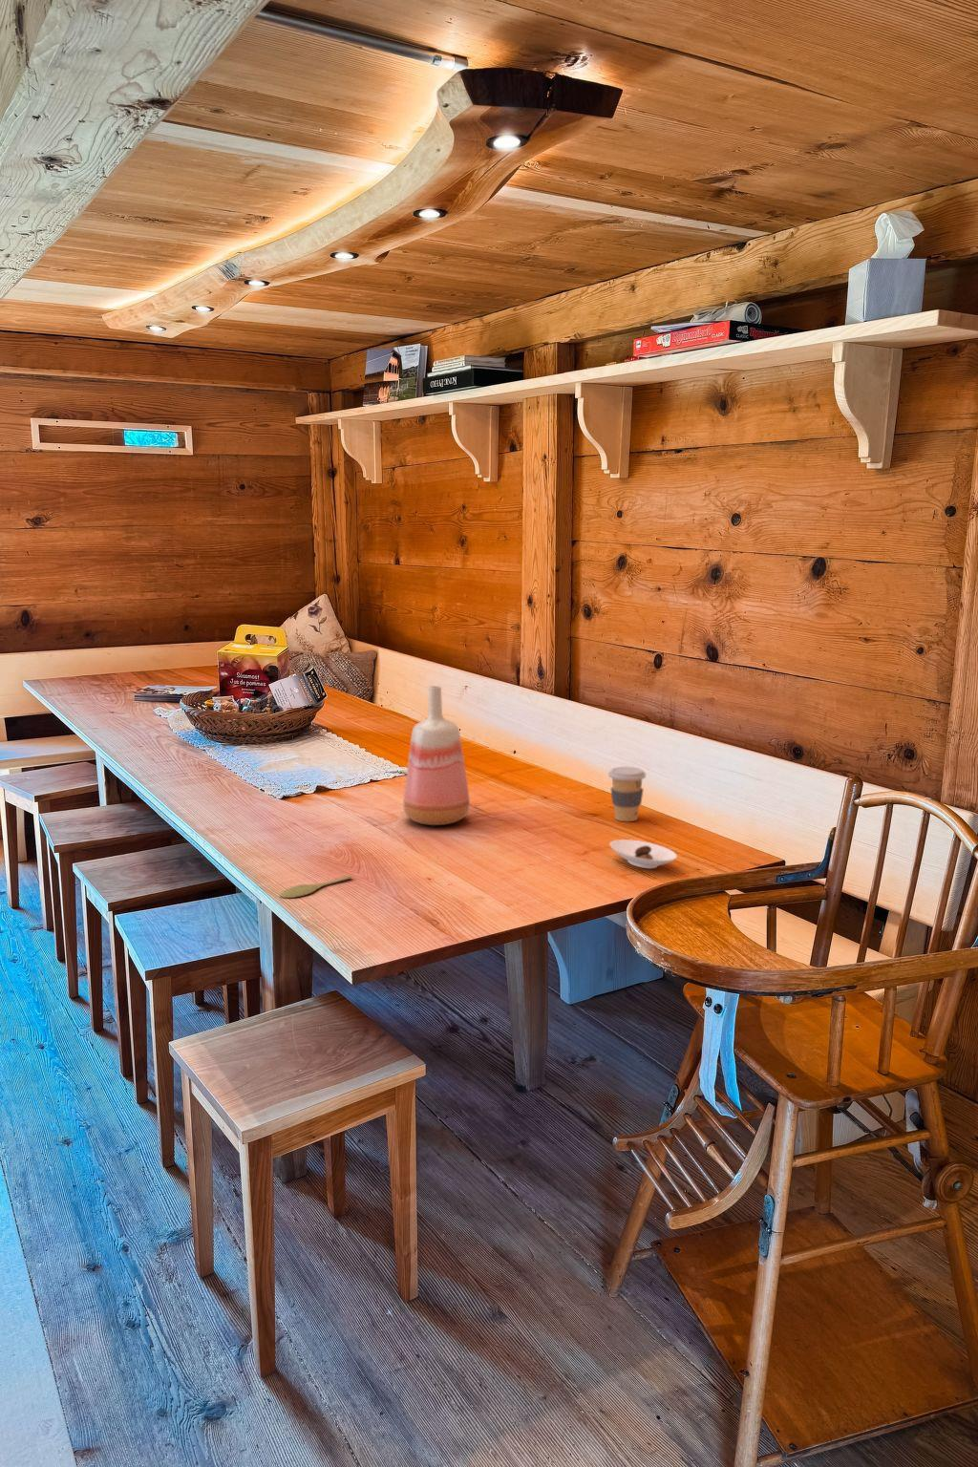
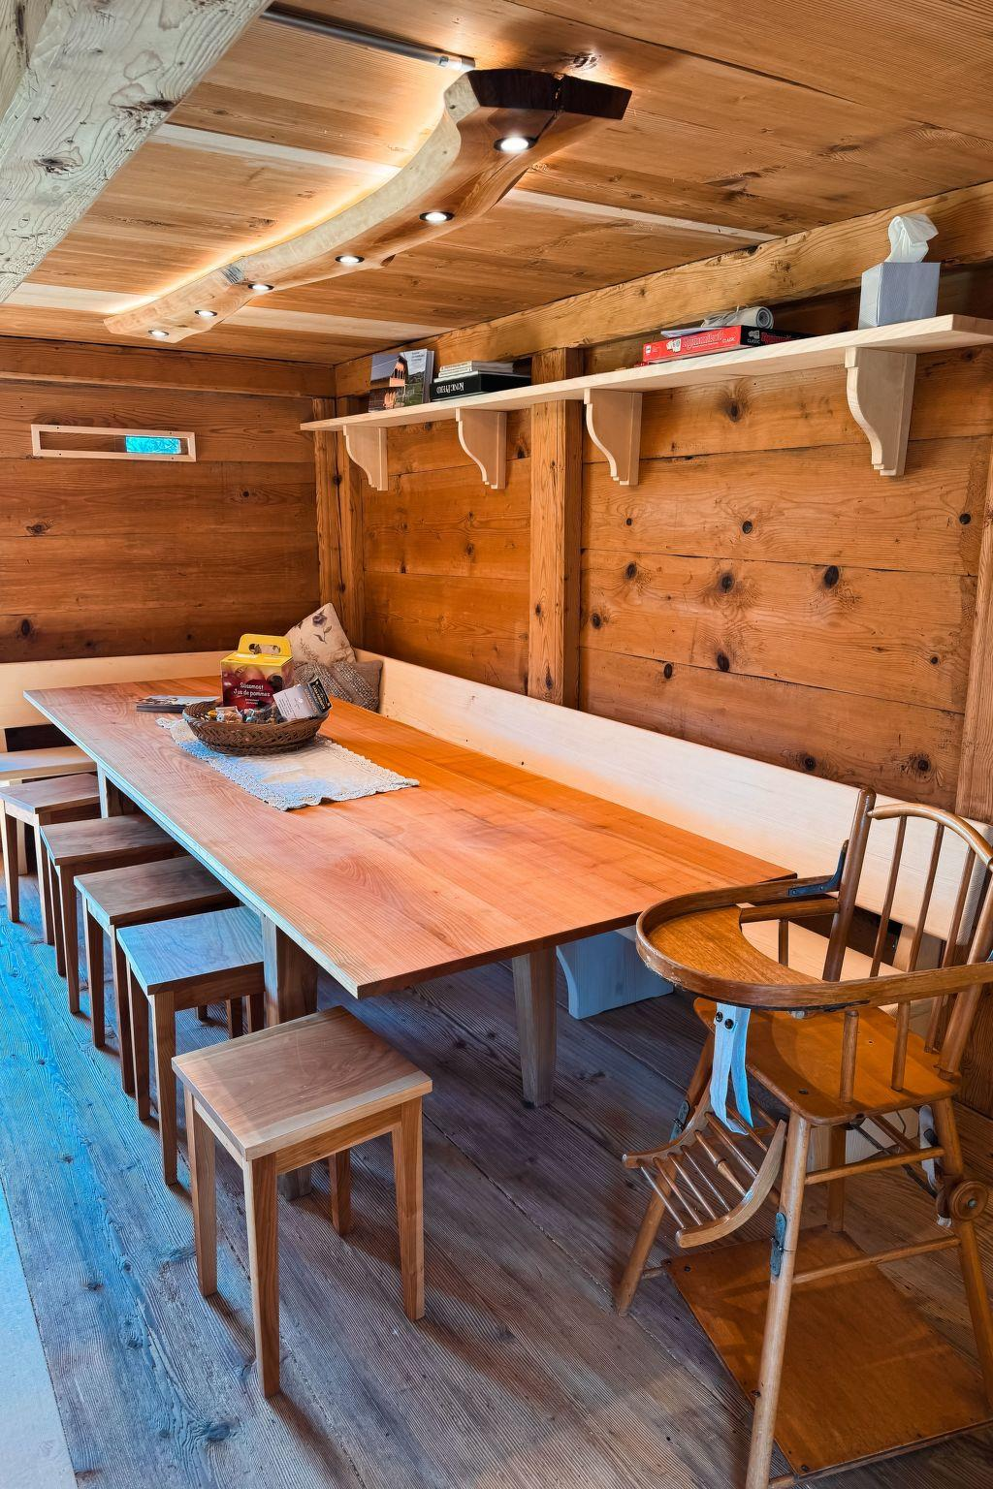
- saucer (642, 855)
- spoon (317, 884)
- vase (436, 753)
- coffee cup (627, 794)
